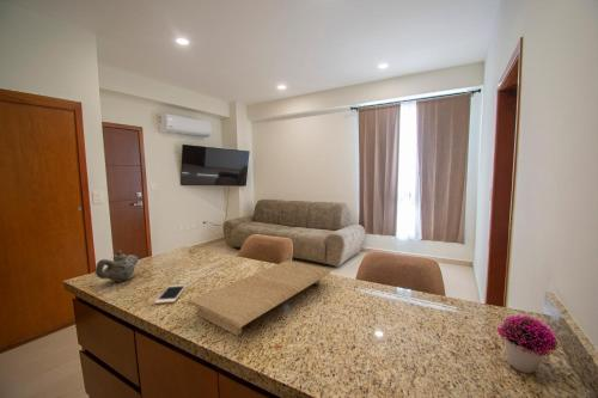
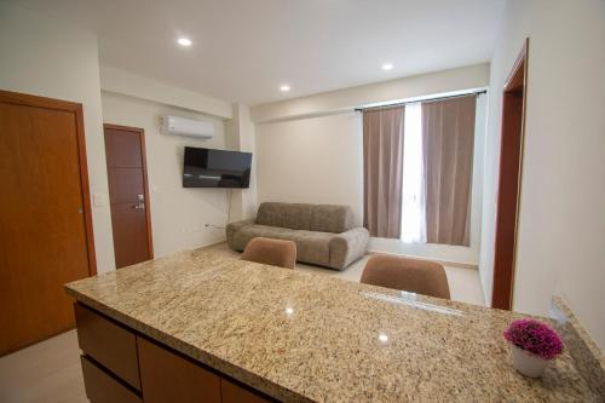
- cell phone (171, 293)
- cutting board (268, 289)
- teapot (118, 265)
